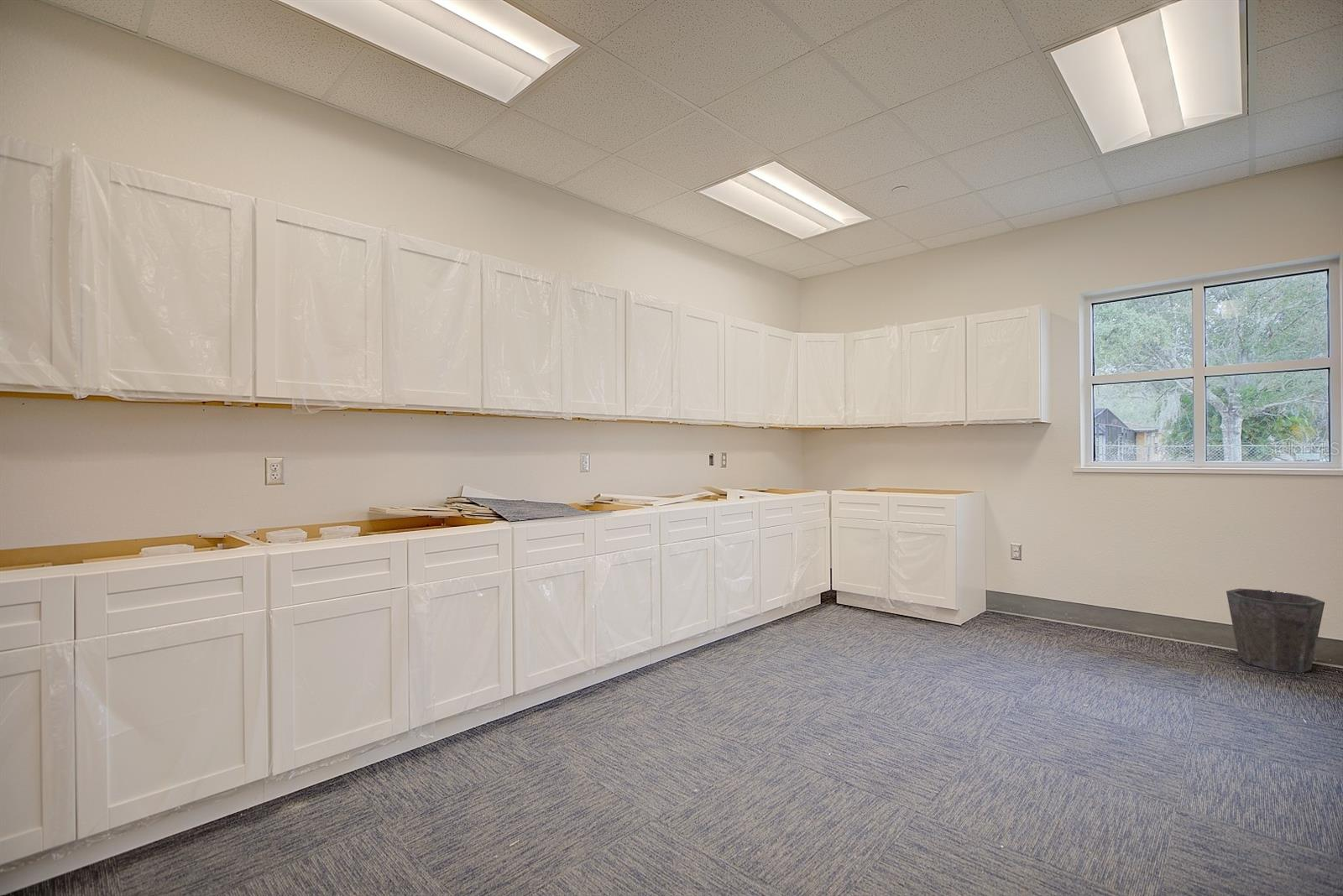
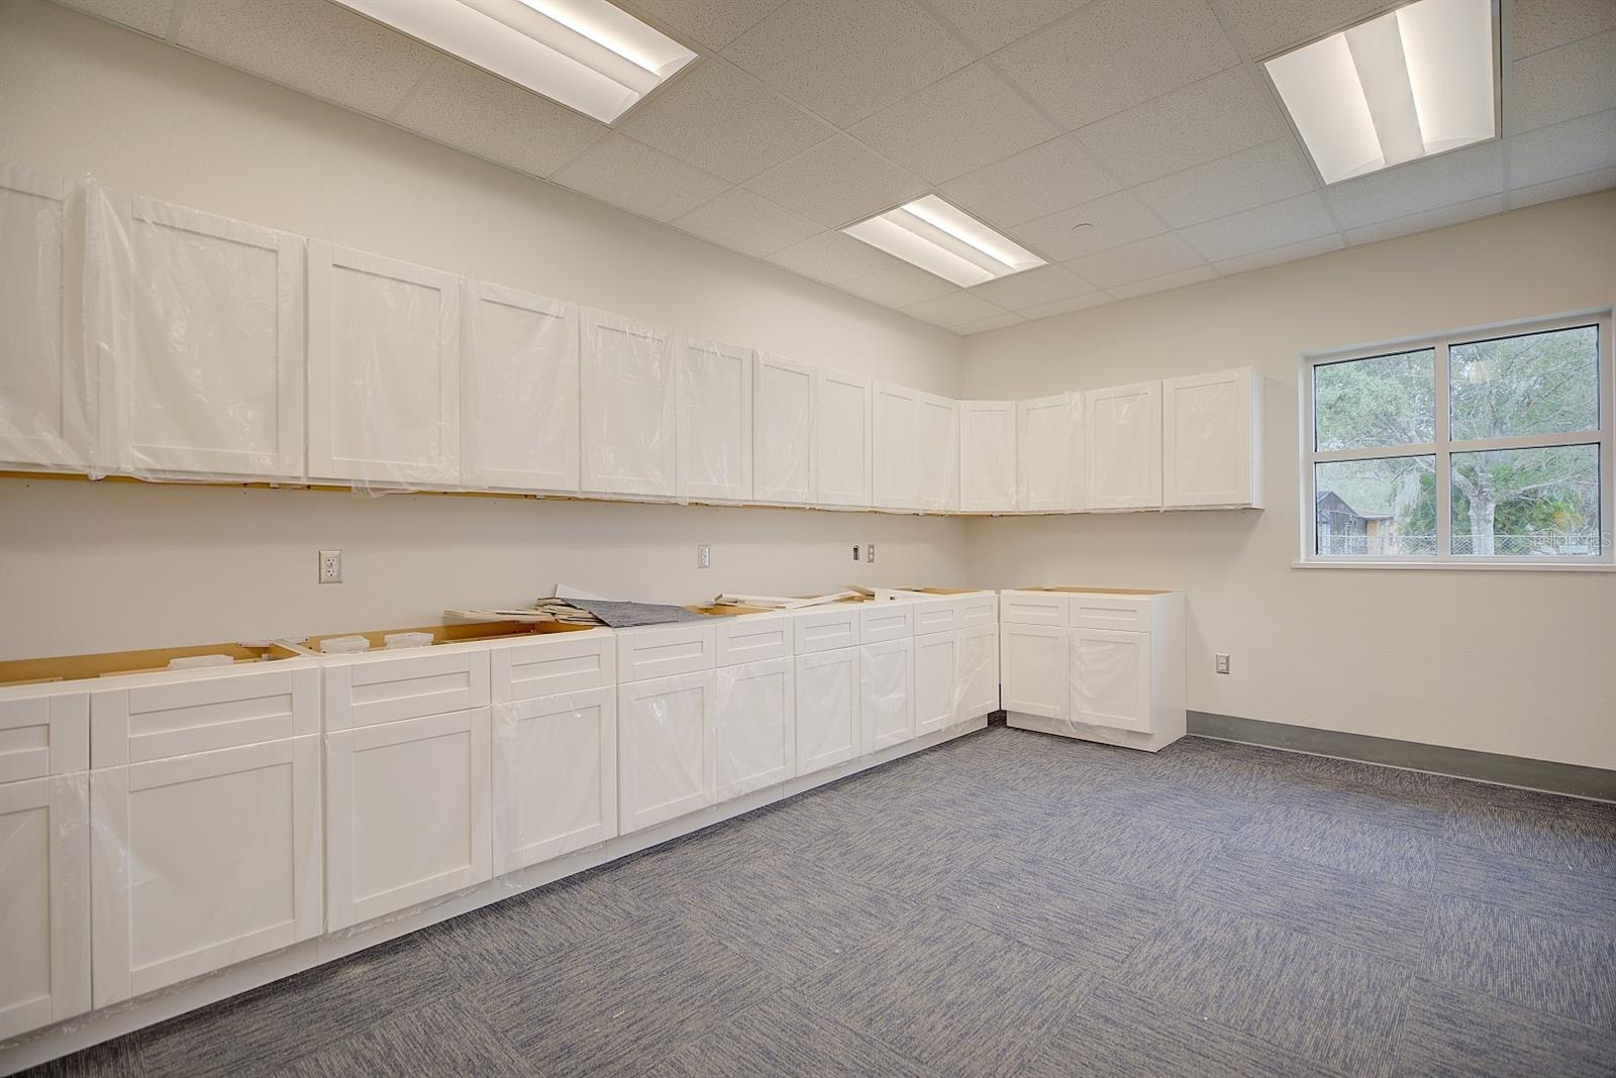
- waste bin (1273, 629)
